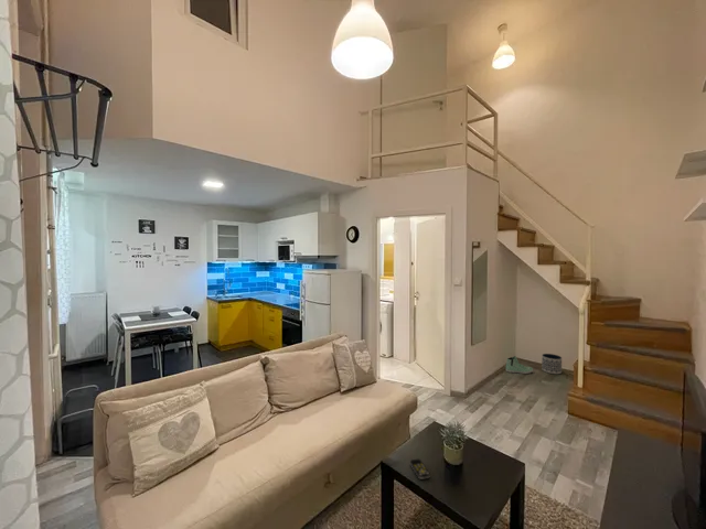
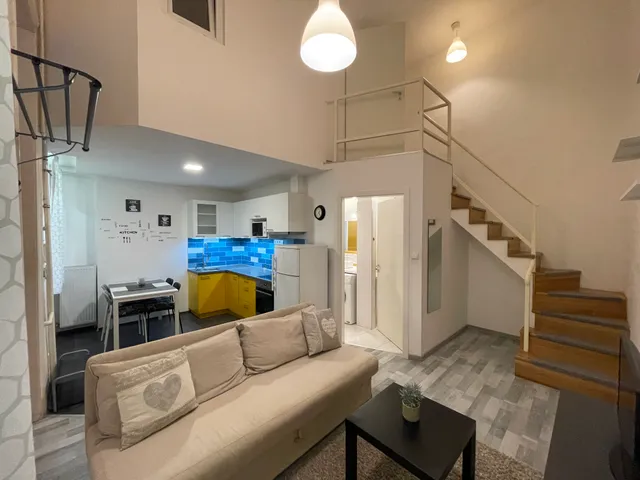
- remote control (419, 468)
- sneaker (520, 364)
- planter (552, 364)
